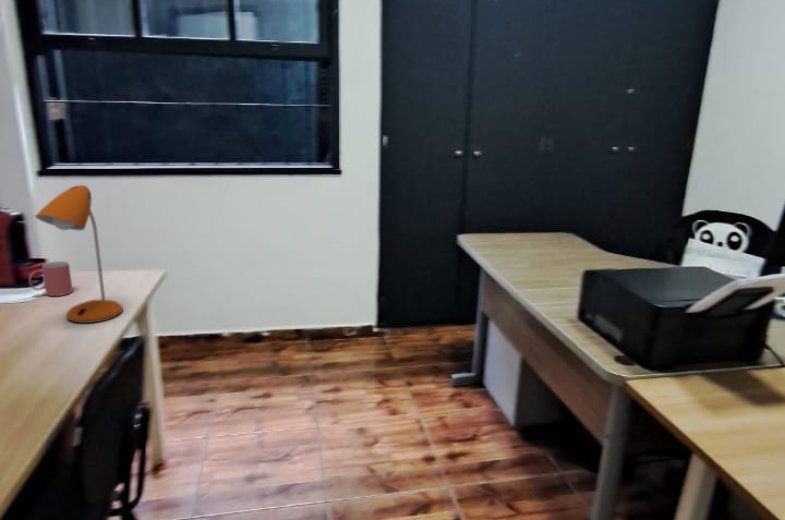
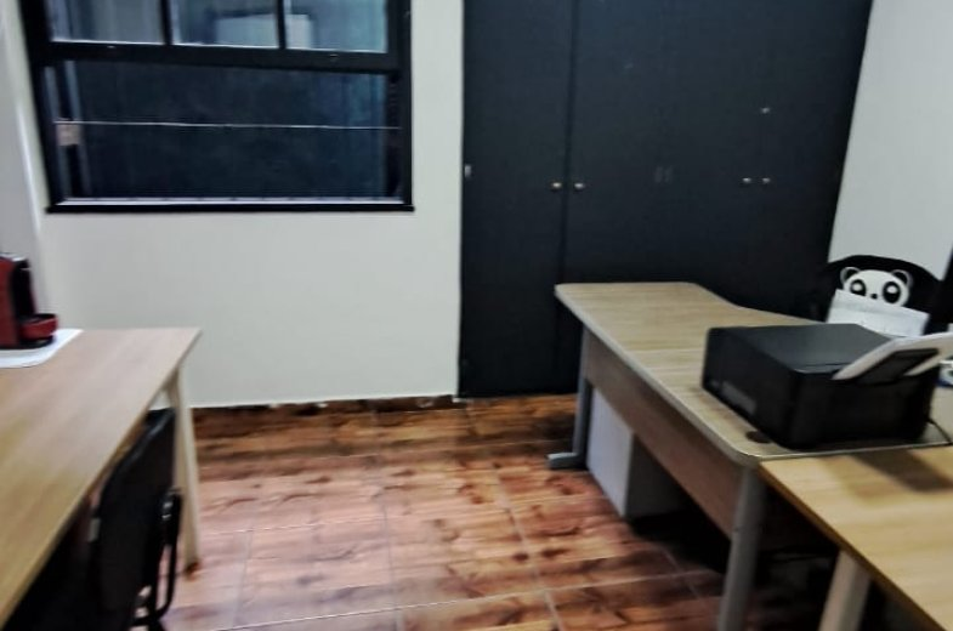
- desk lamp (96, 254)
- mug (50, 279)
